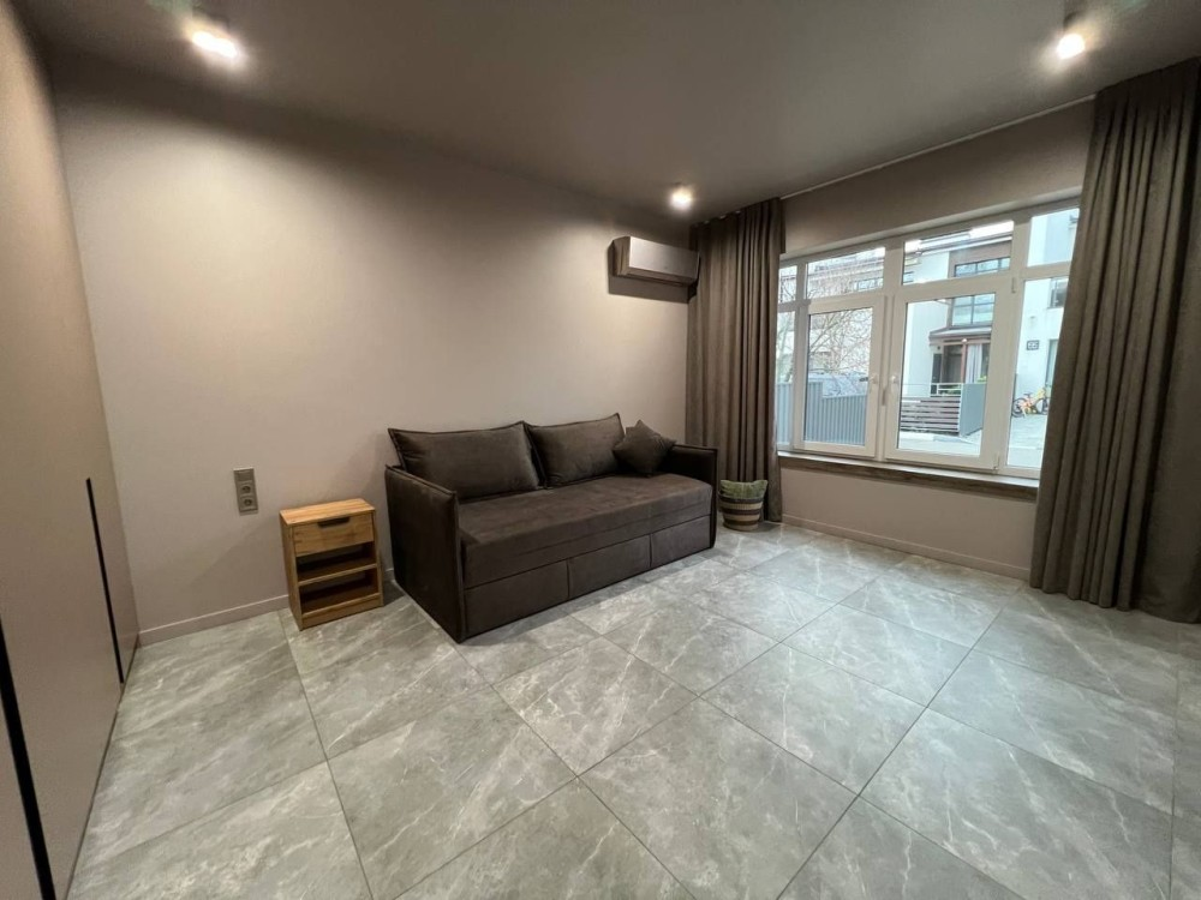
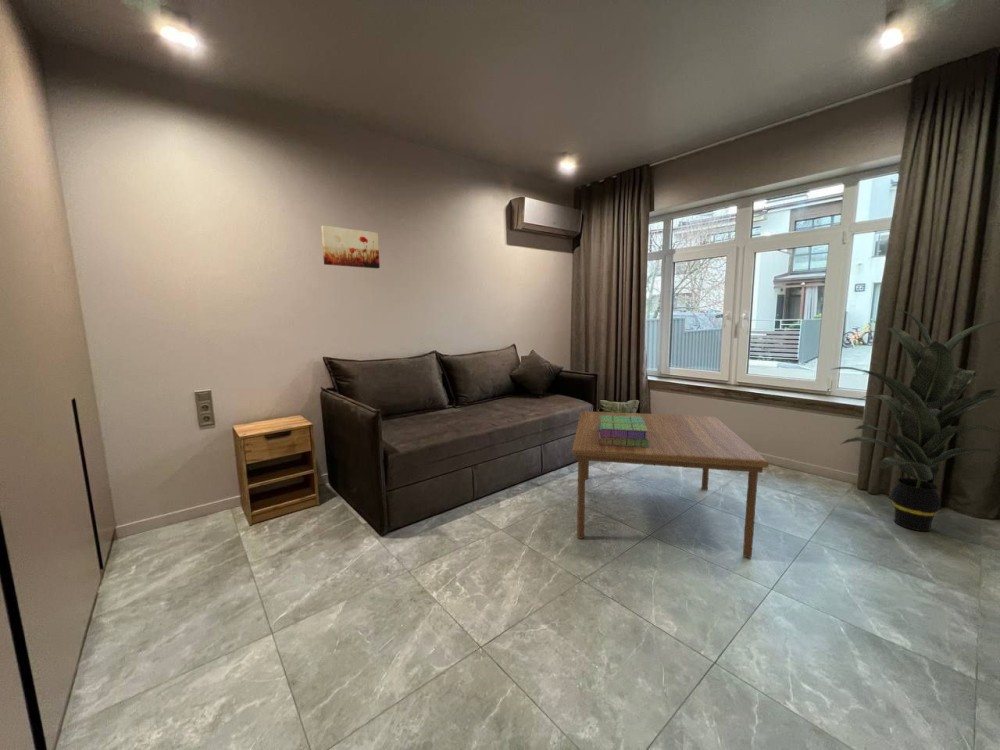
+ coffee table (651, 464)
+ indoor plant (914, 418)
+ wall art (351, 248)
+ stack of books (621, 429)
